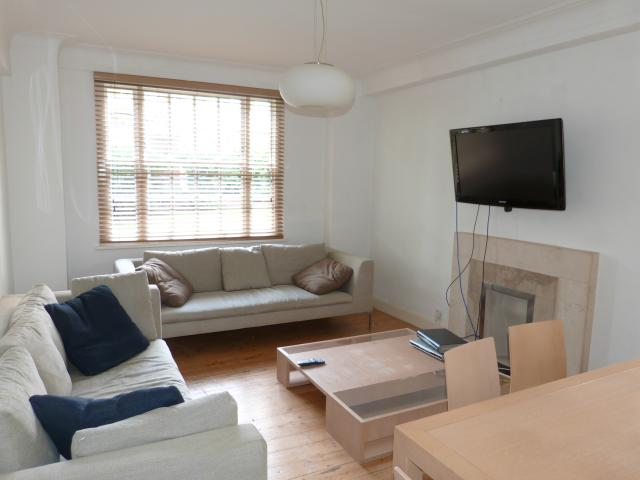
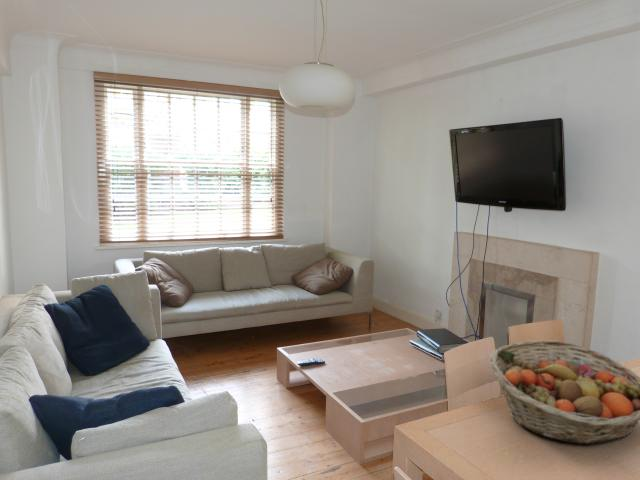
+ fruit basket (567, 387)
